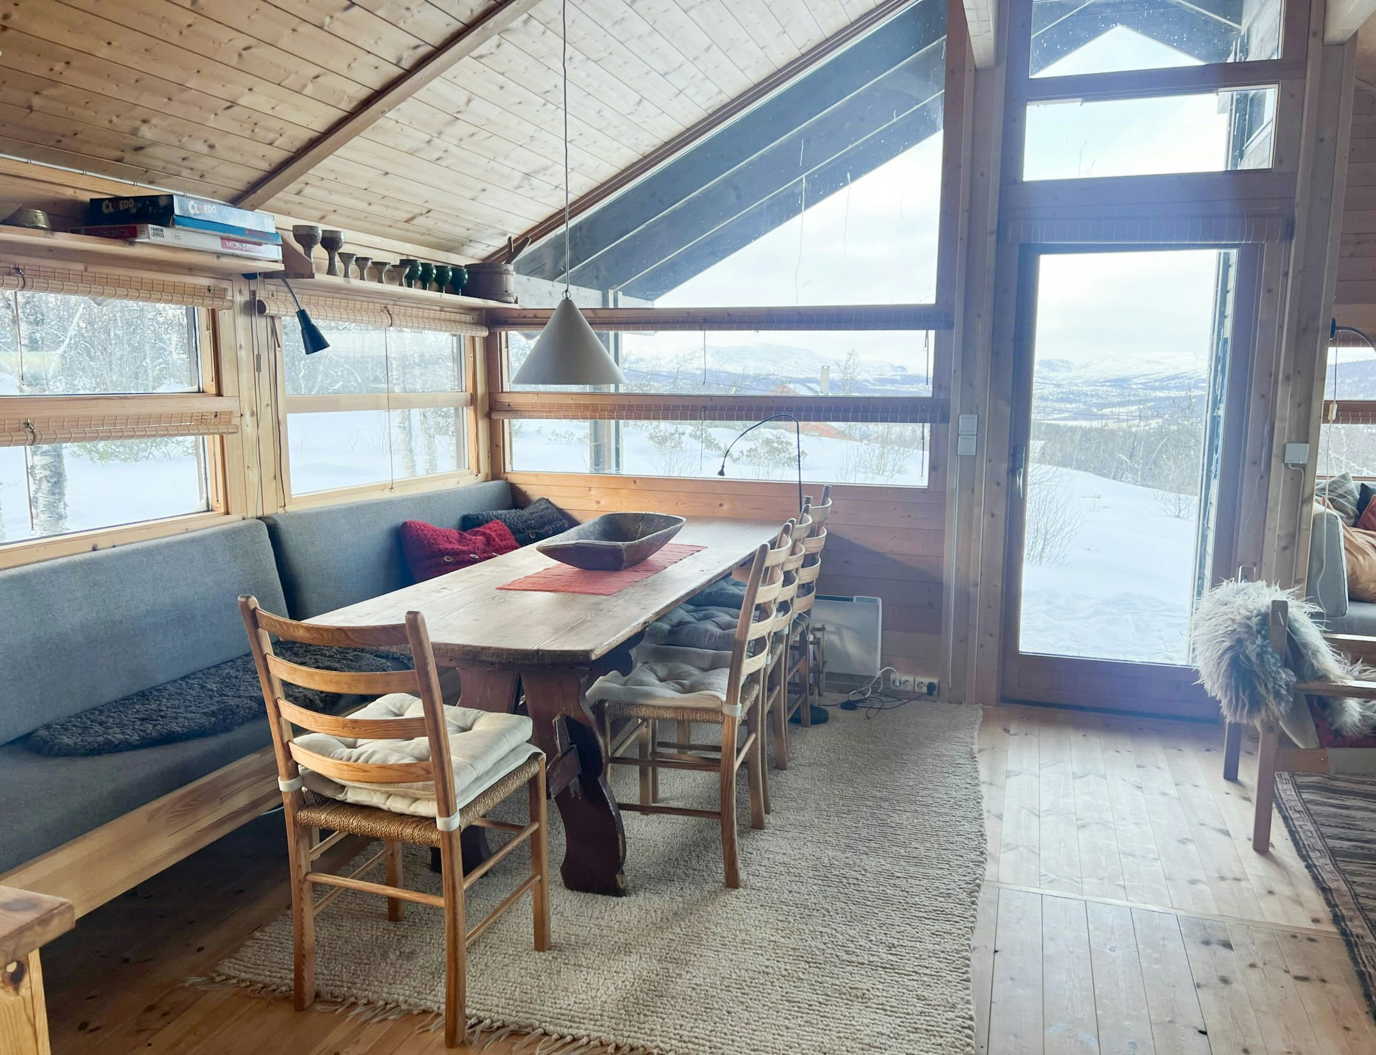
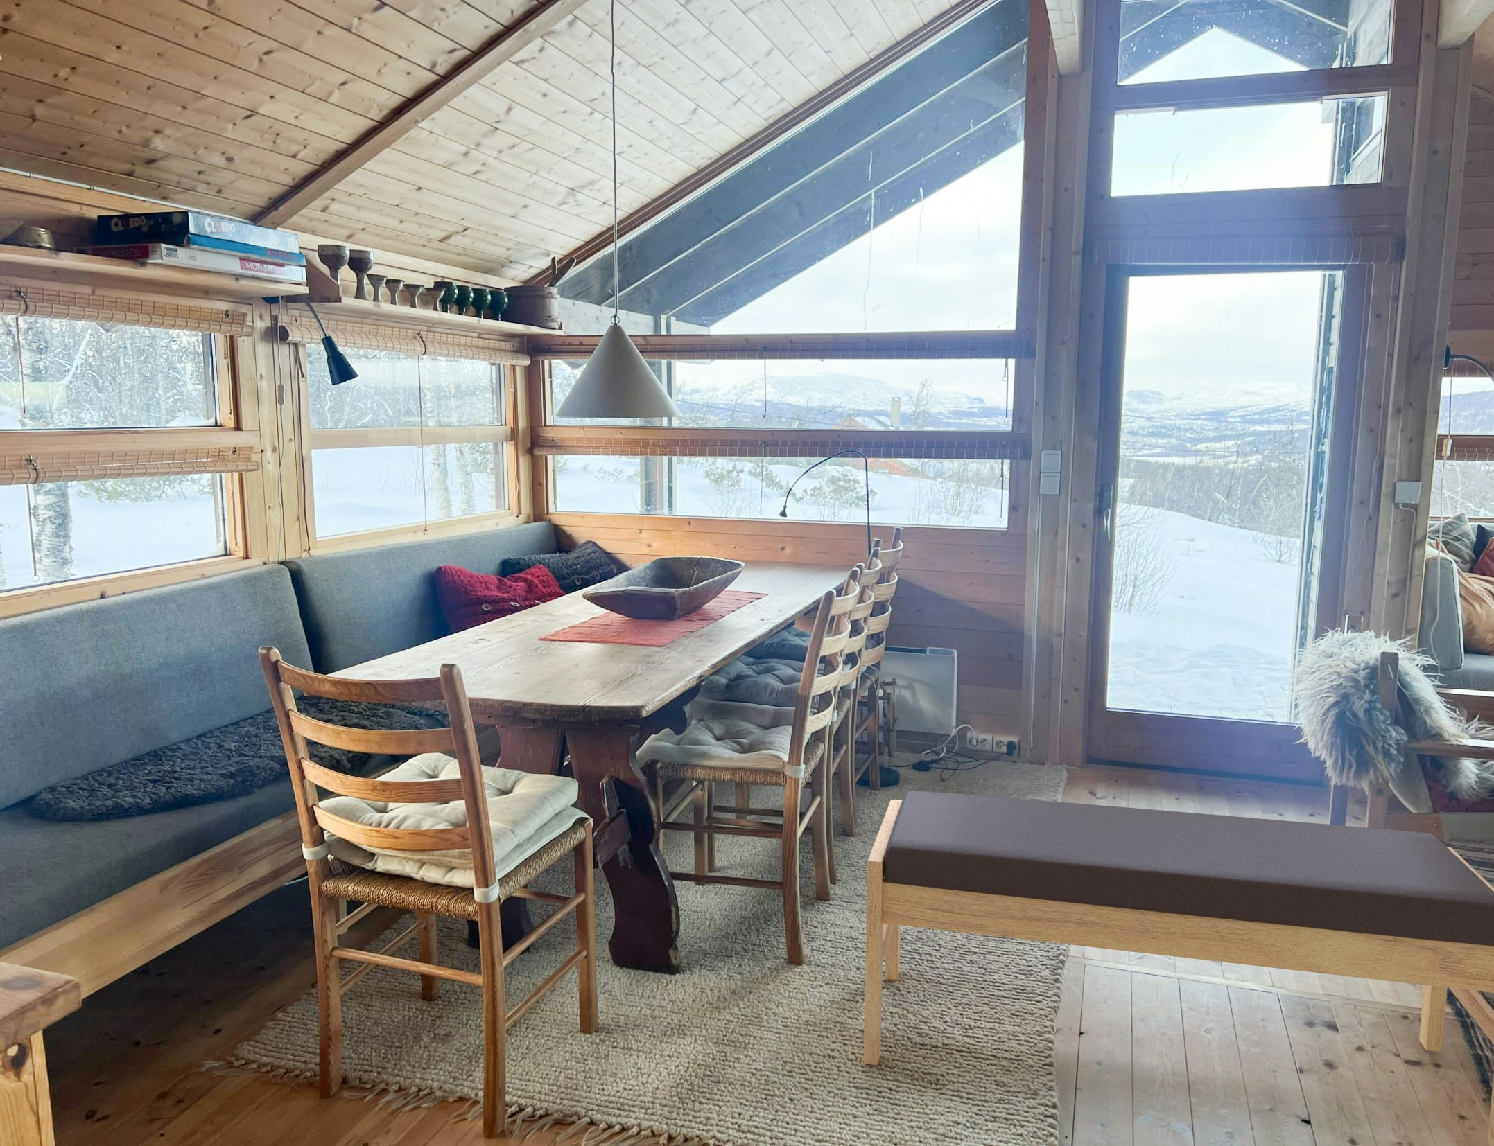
+ bench (1159, 946)
